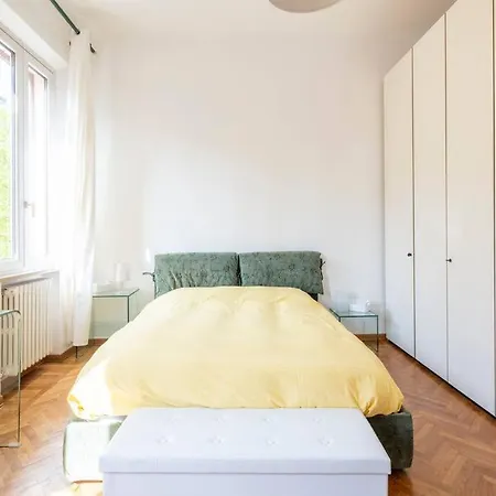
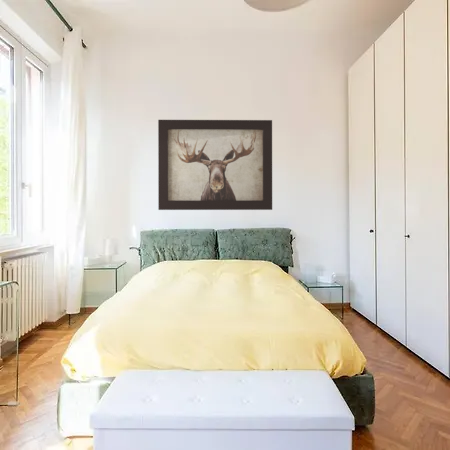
+ wall art (215, 165)
